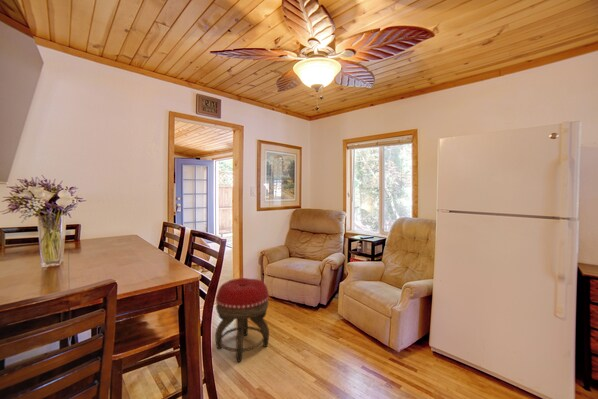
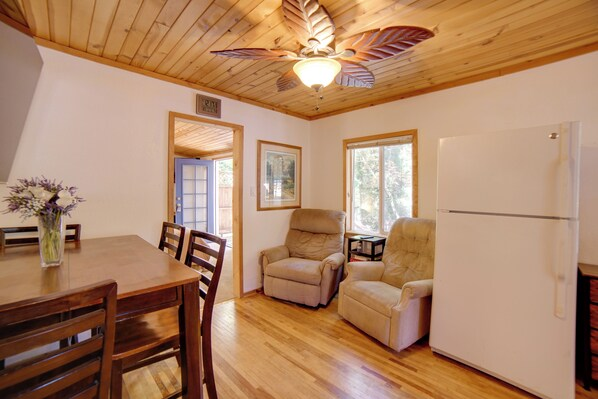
- footstool (242, 314)
